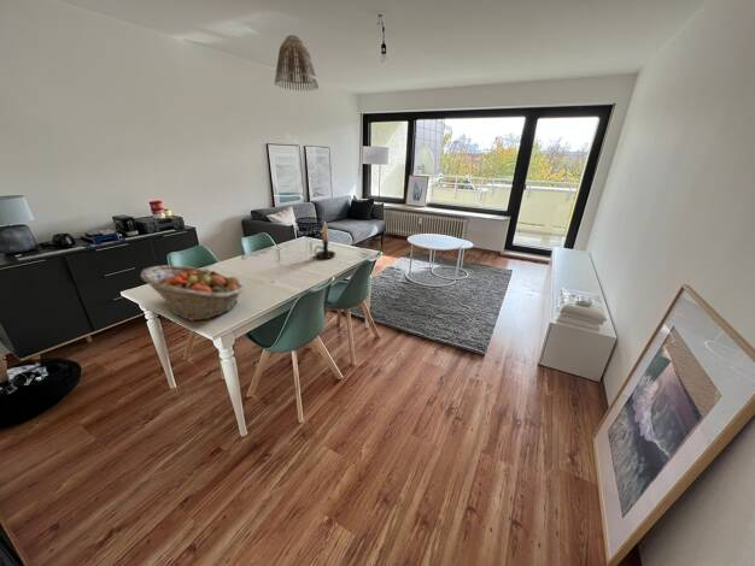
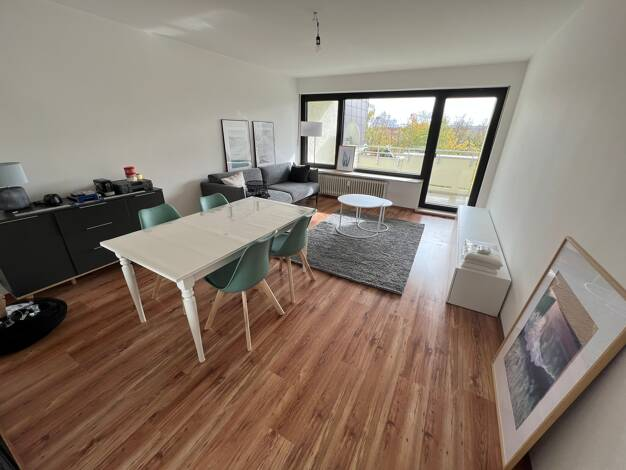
- lamp shade (294, 61)
- fruit basket (195, 287)
- candle holder (322, 238)
